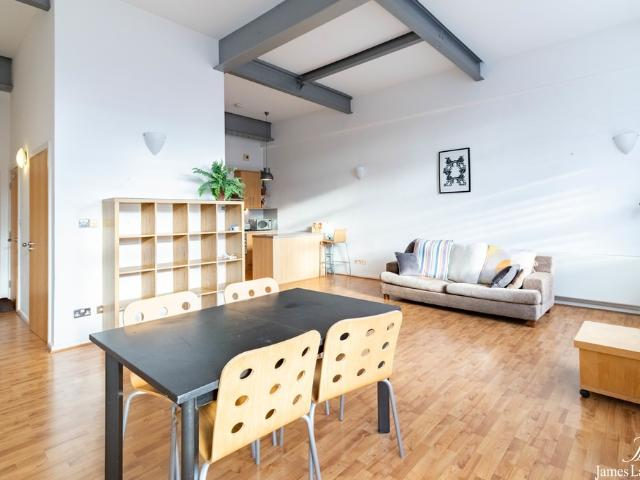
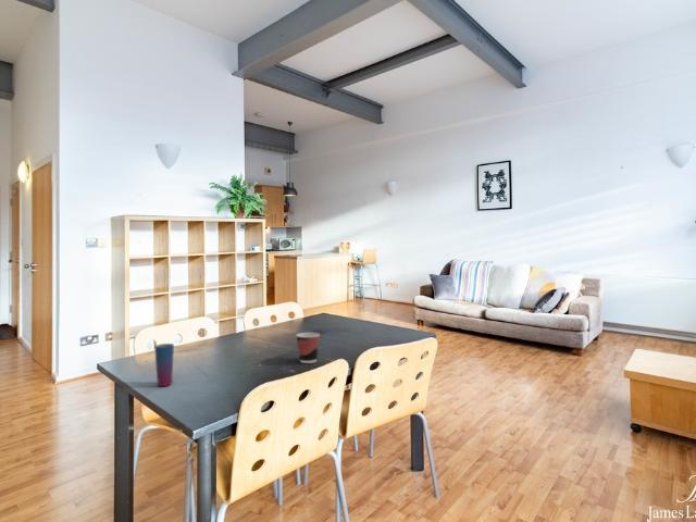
+ cup (308, 347)
+ cup (164, 364)
